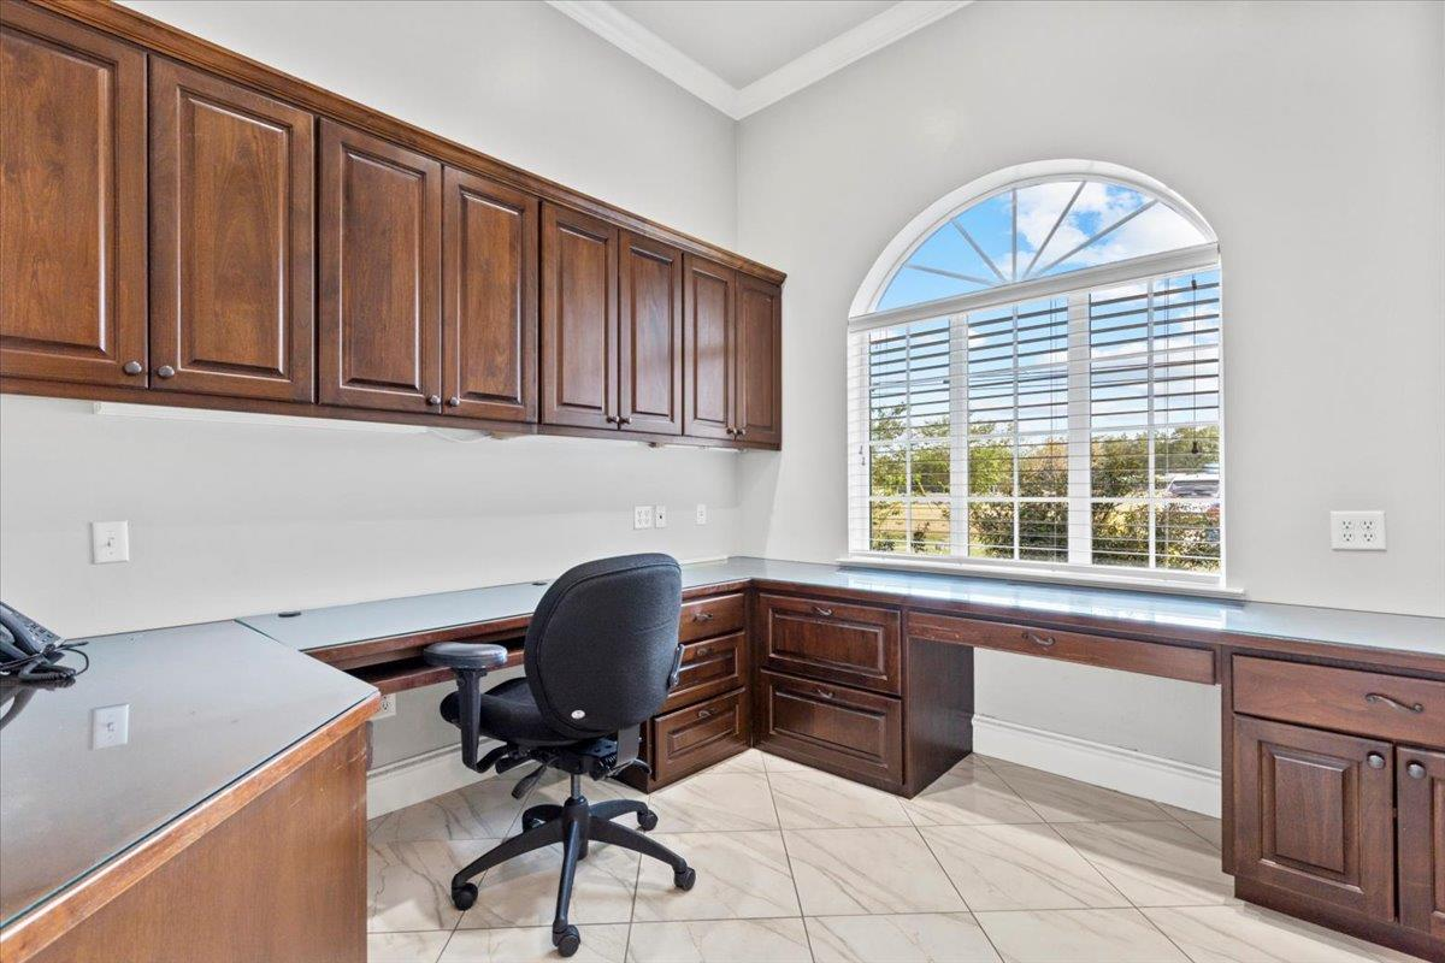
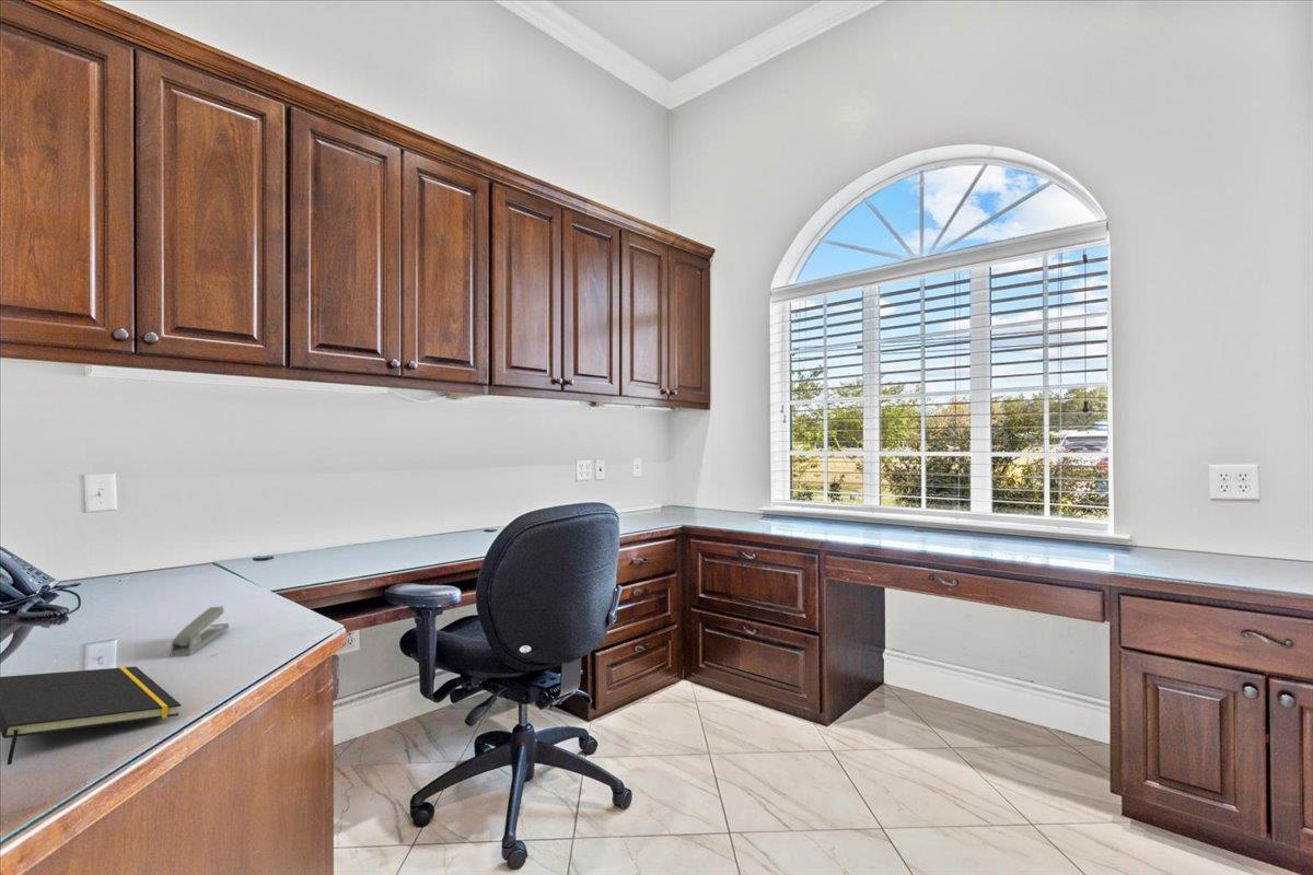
+ stapler (201, 628)
+ notepad (80, 696)
